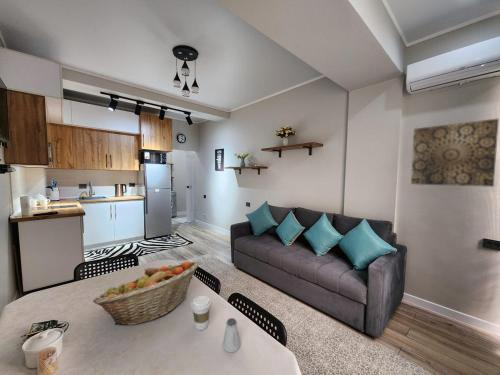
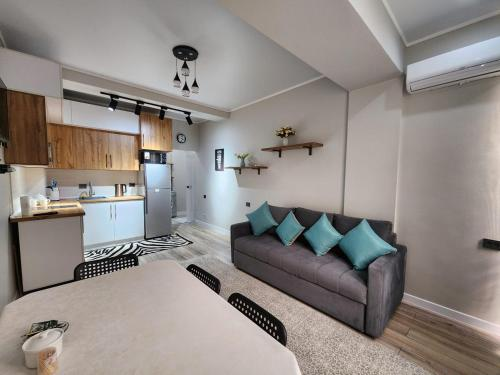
- saltshaker (231, 332)
- coffee cup (201, 312)
- wall art (450, 155)
- fruit basket (153, 286)
